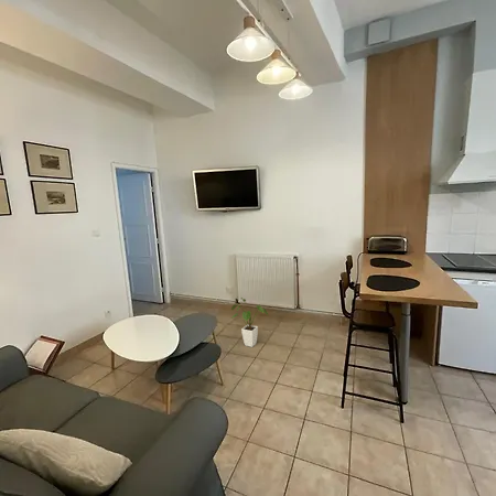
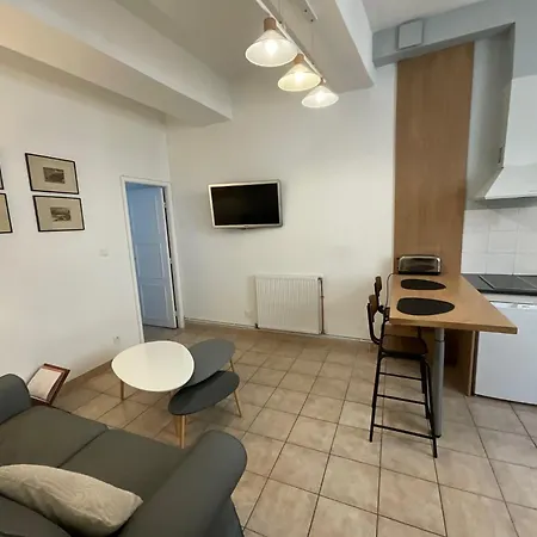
- house plant (249, 322)
